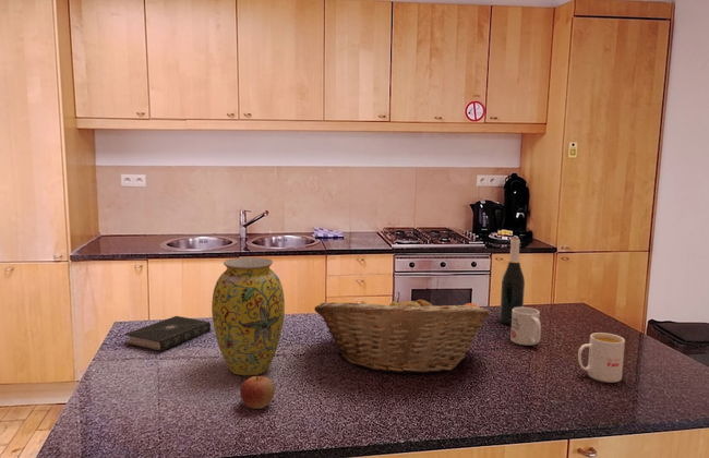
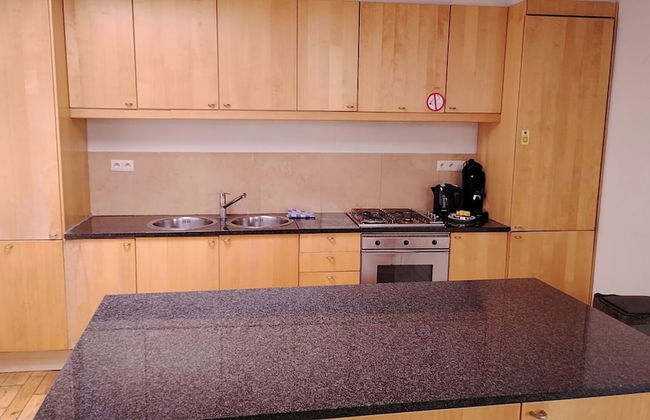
- mug (599, 357)
- mug (528, 327)
- vase (249, 315)
- book (169, 332)
- fruit basket (400, 324)
- apple (257, 389)
- wine bottle (513, 280)
